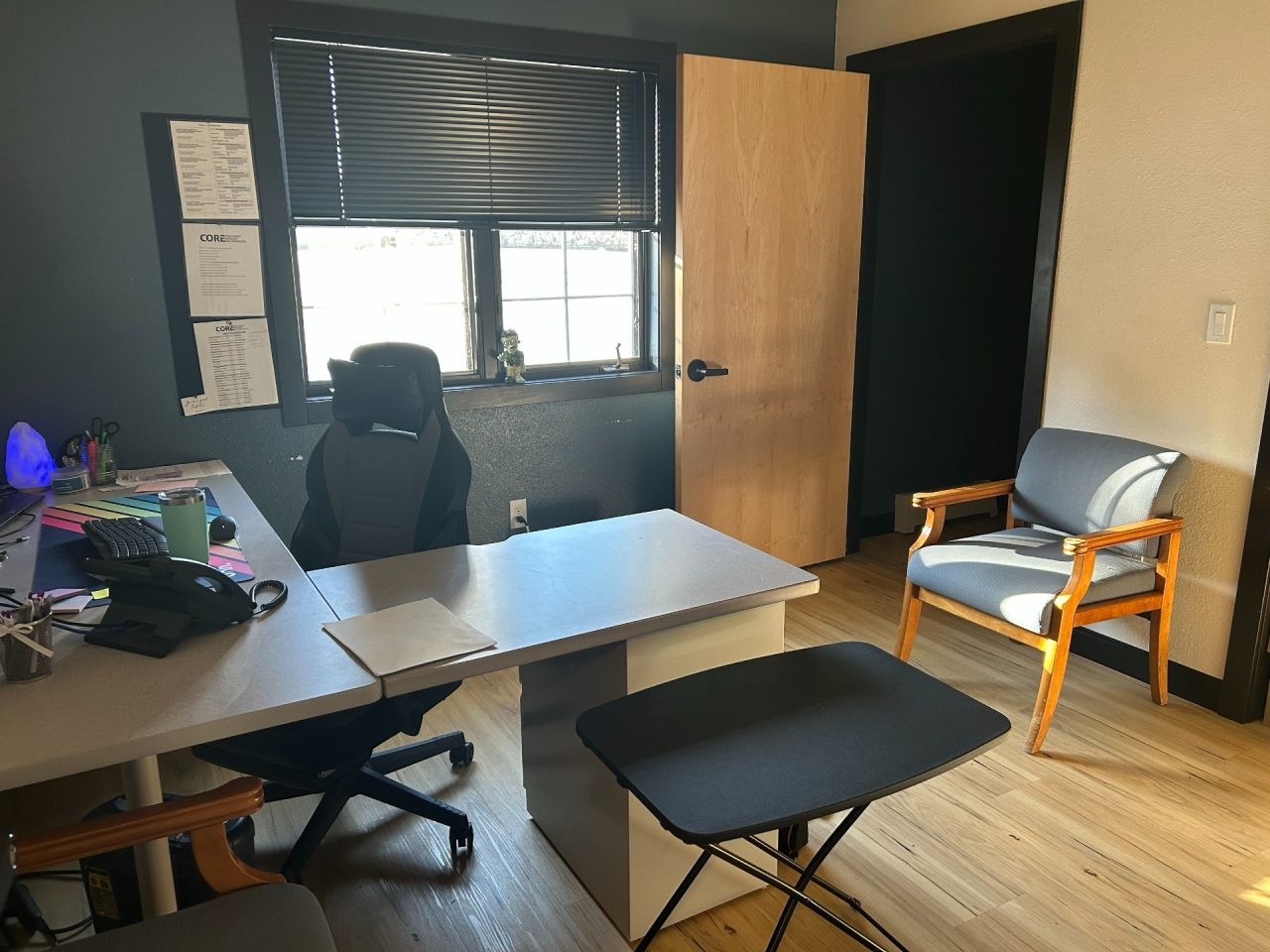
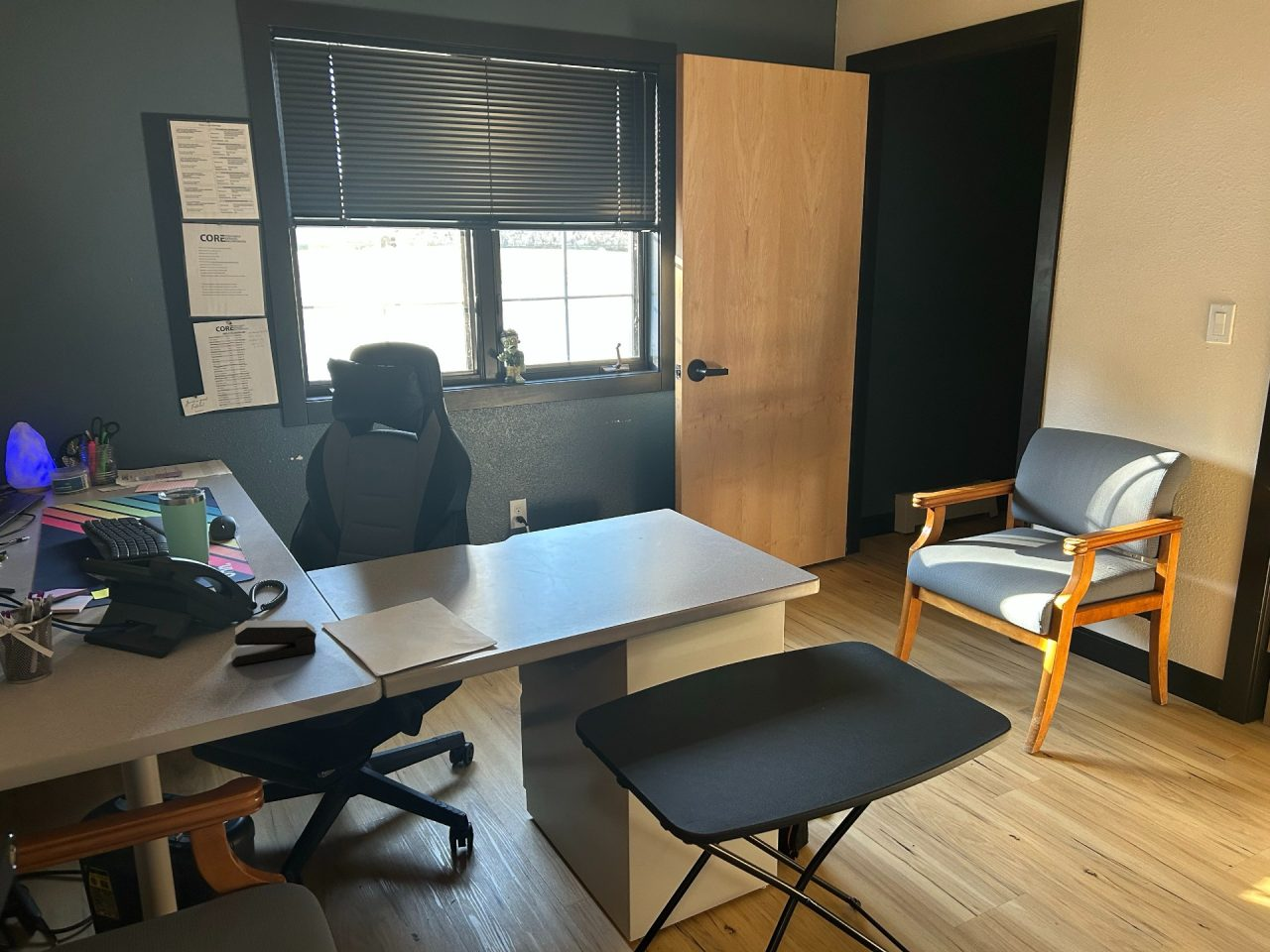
+ stapler (273, 637)
